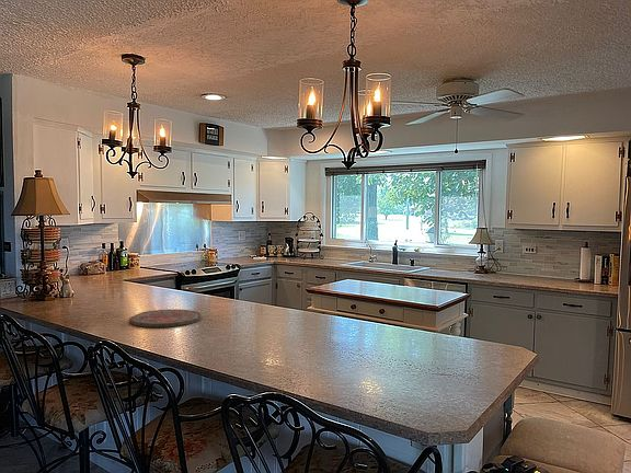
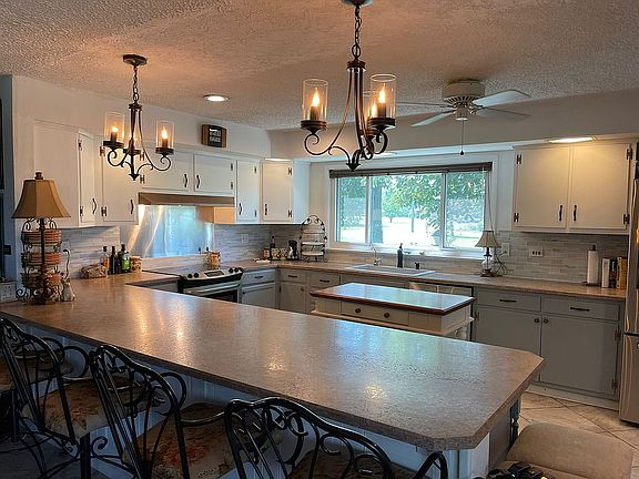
- cutting board (165, 318)
